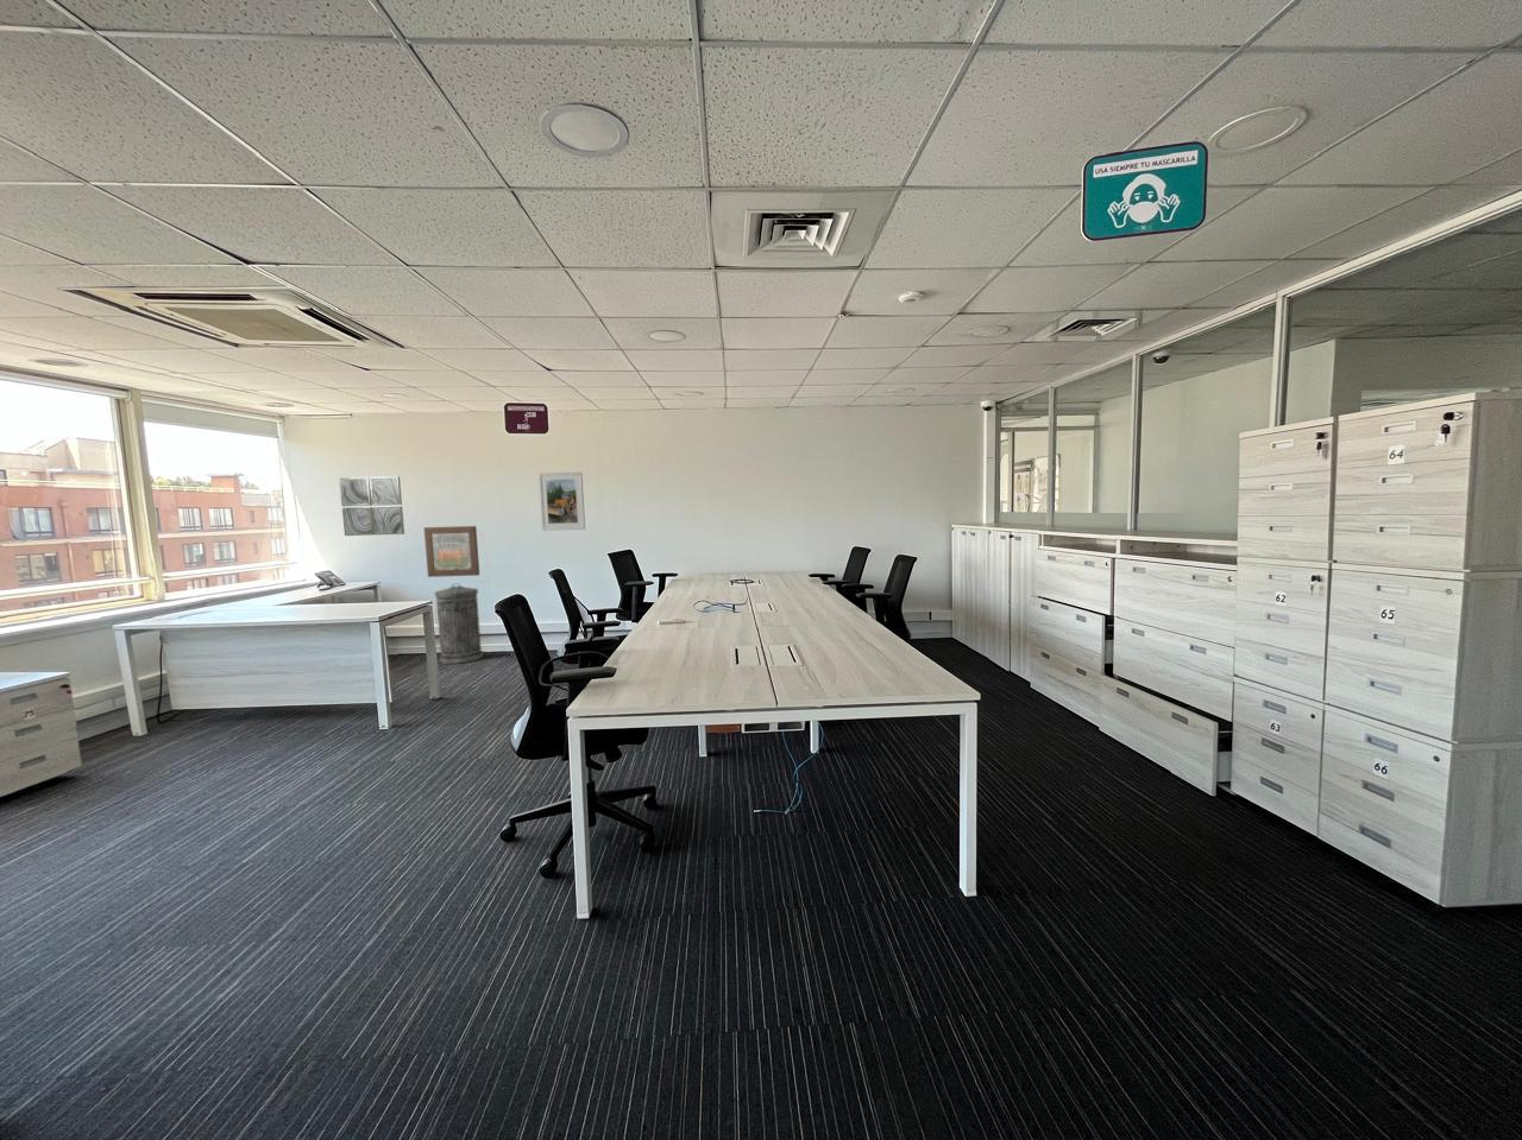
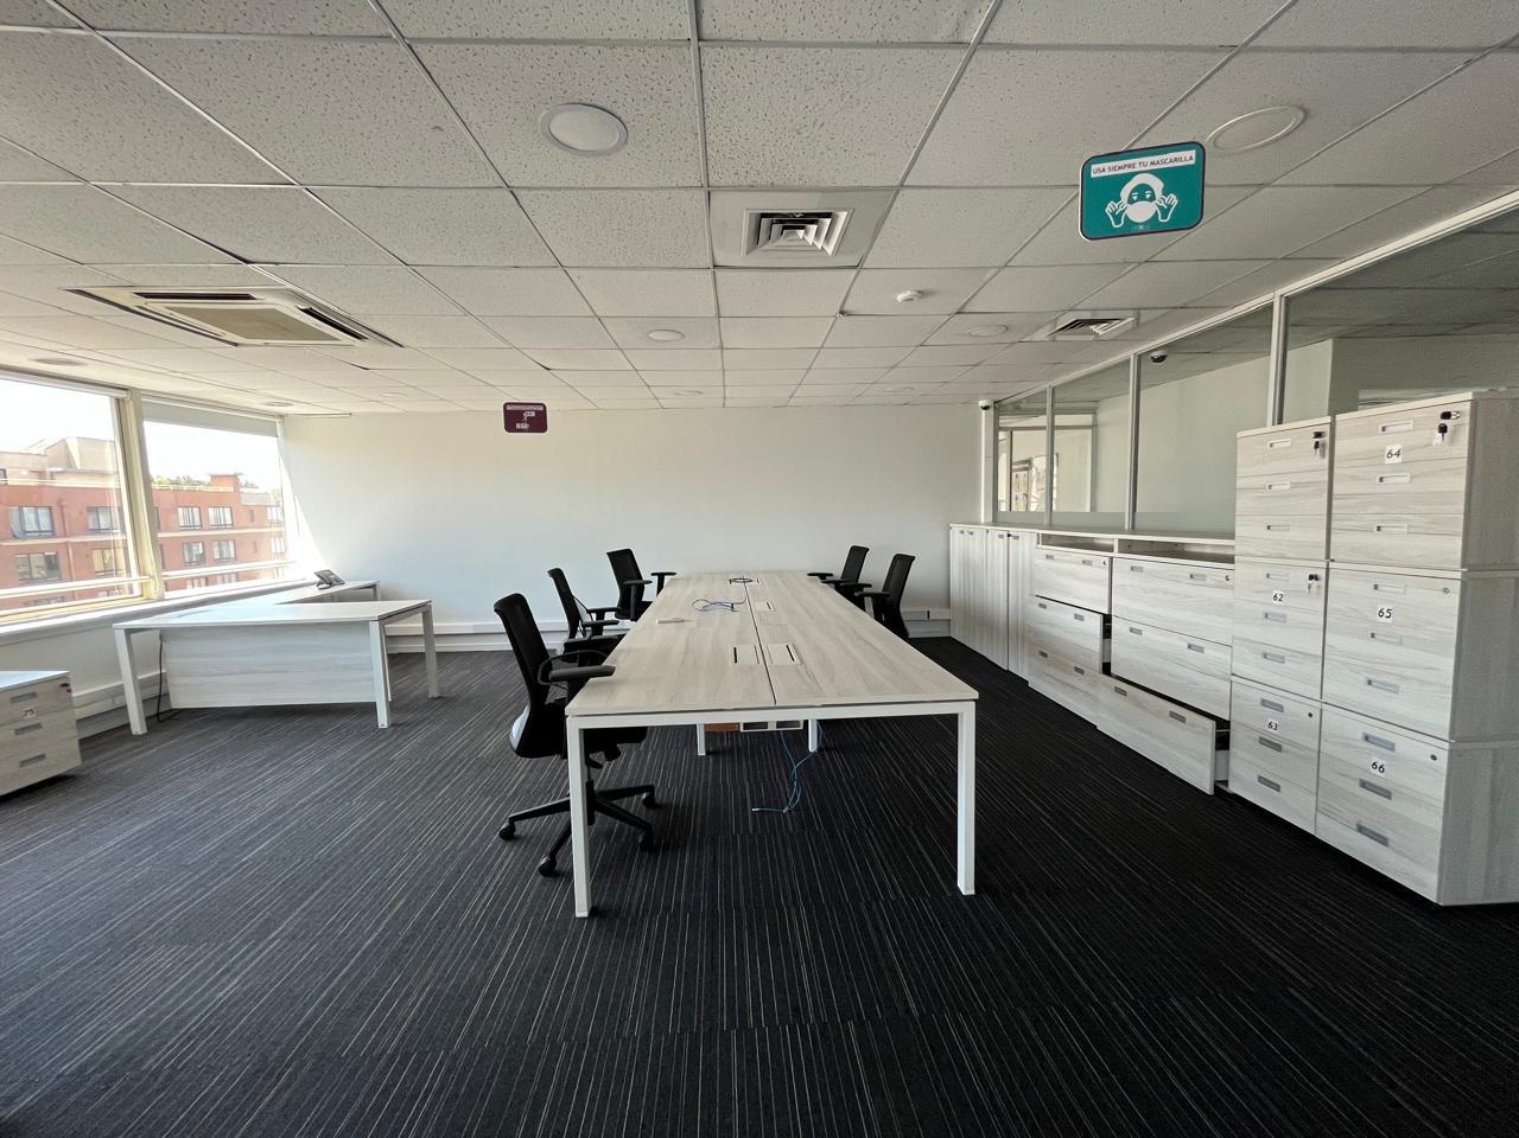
- wall art (452, 551)
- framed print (561, 501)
- trash can (458, 621)
- wall art (372, 504)
